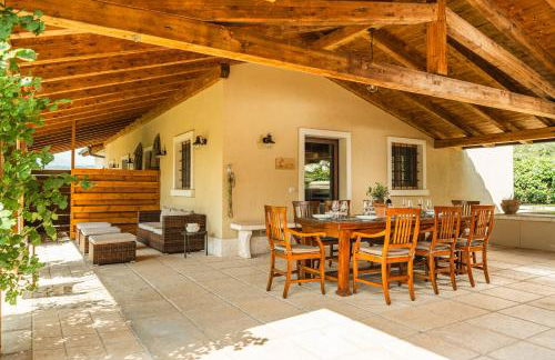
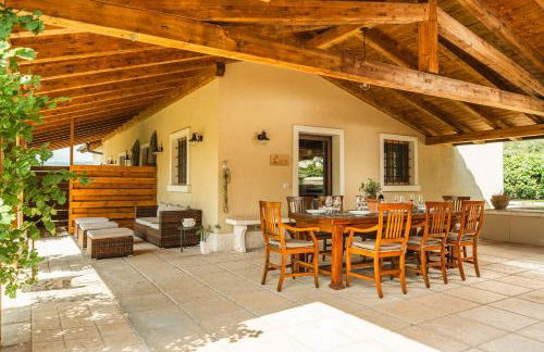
+ house plant (206, 238)
